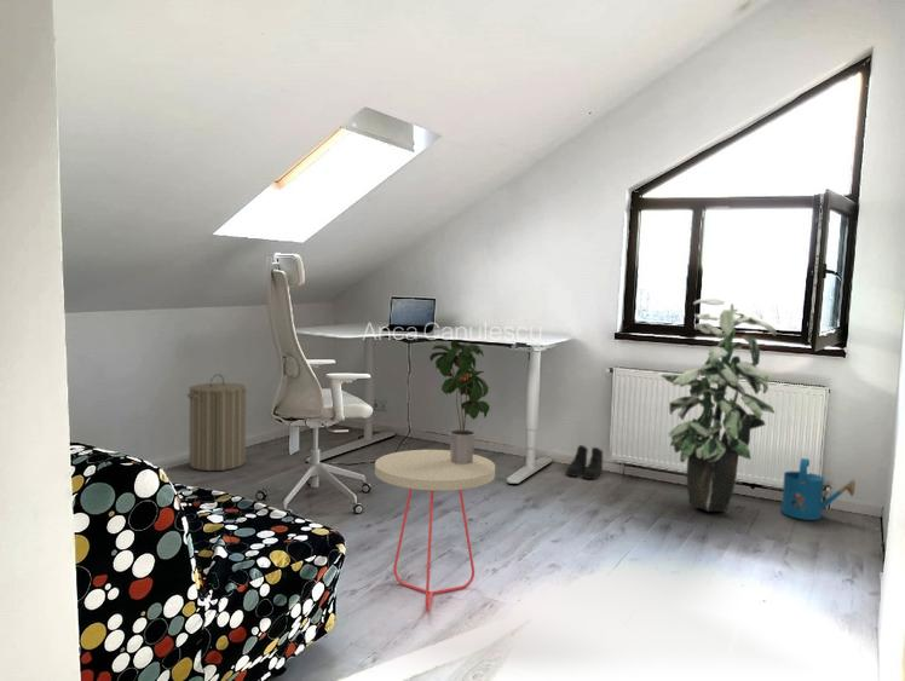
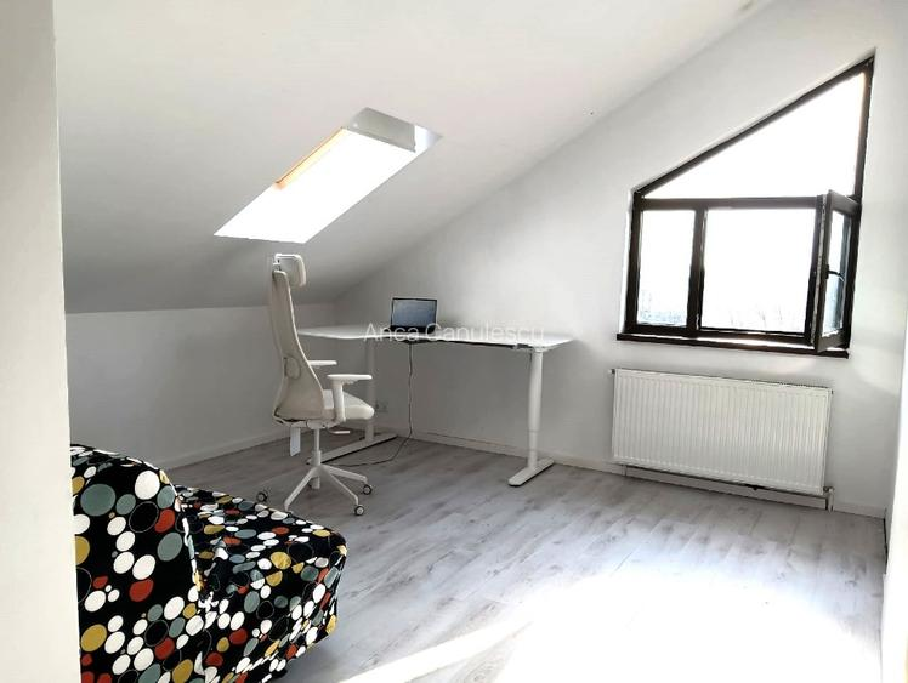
- potted plant (461, 402)
- side table (431, 529)
- boots (586, 461)
- laundry hamper (218, 419)
- indoor plant (714, 404)
- watering can (817, 489)
